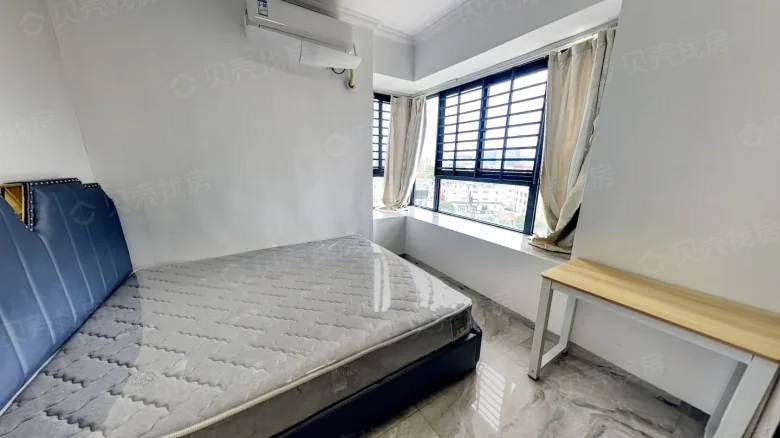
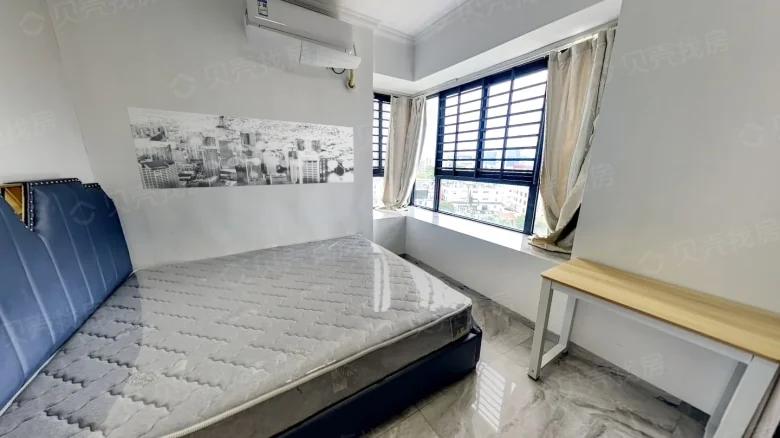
+ wall art (266, 153)
